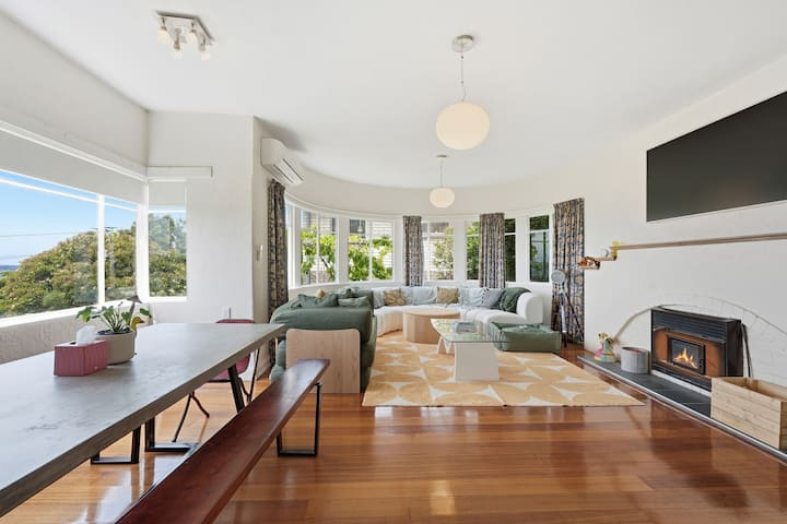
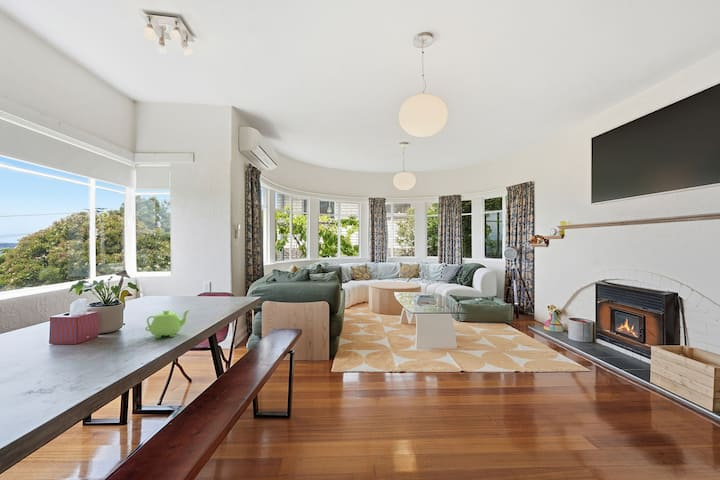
+ teapot (168, 322)
